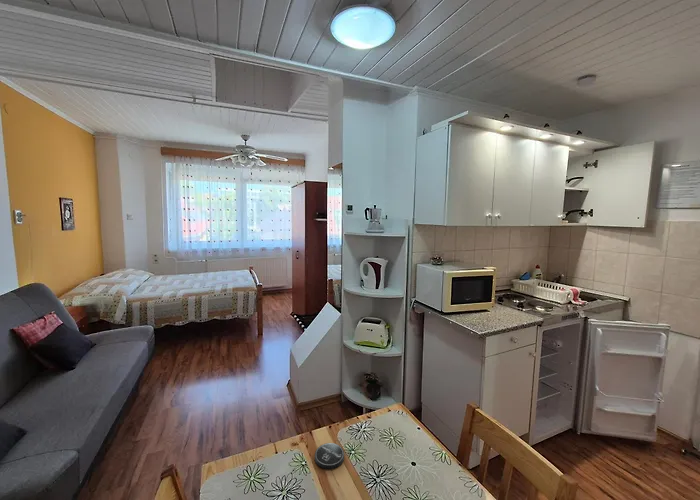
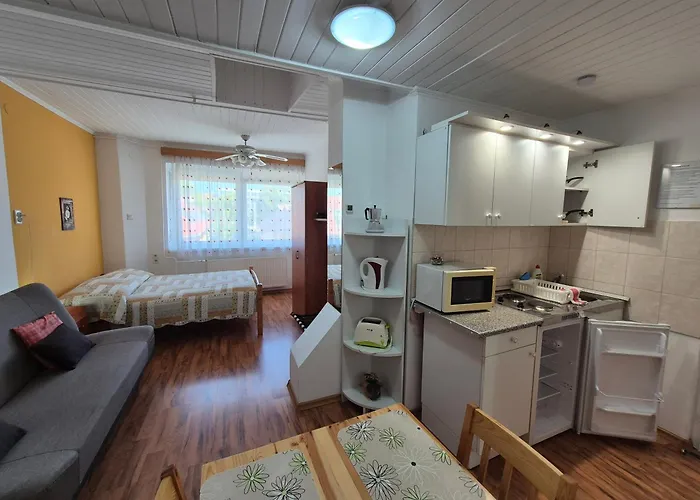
- coaster (329, 455)
